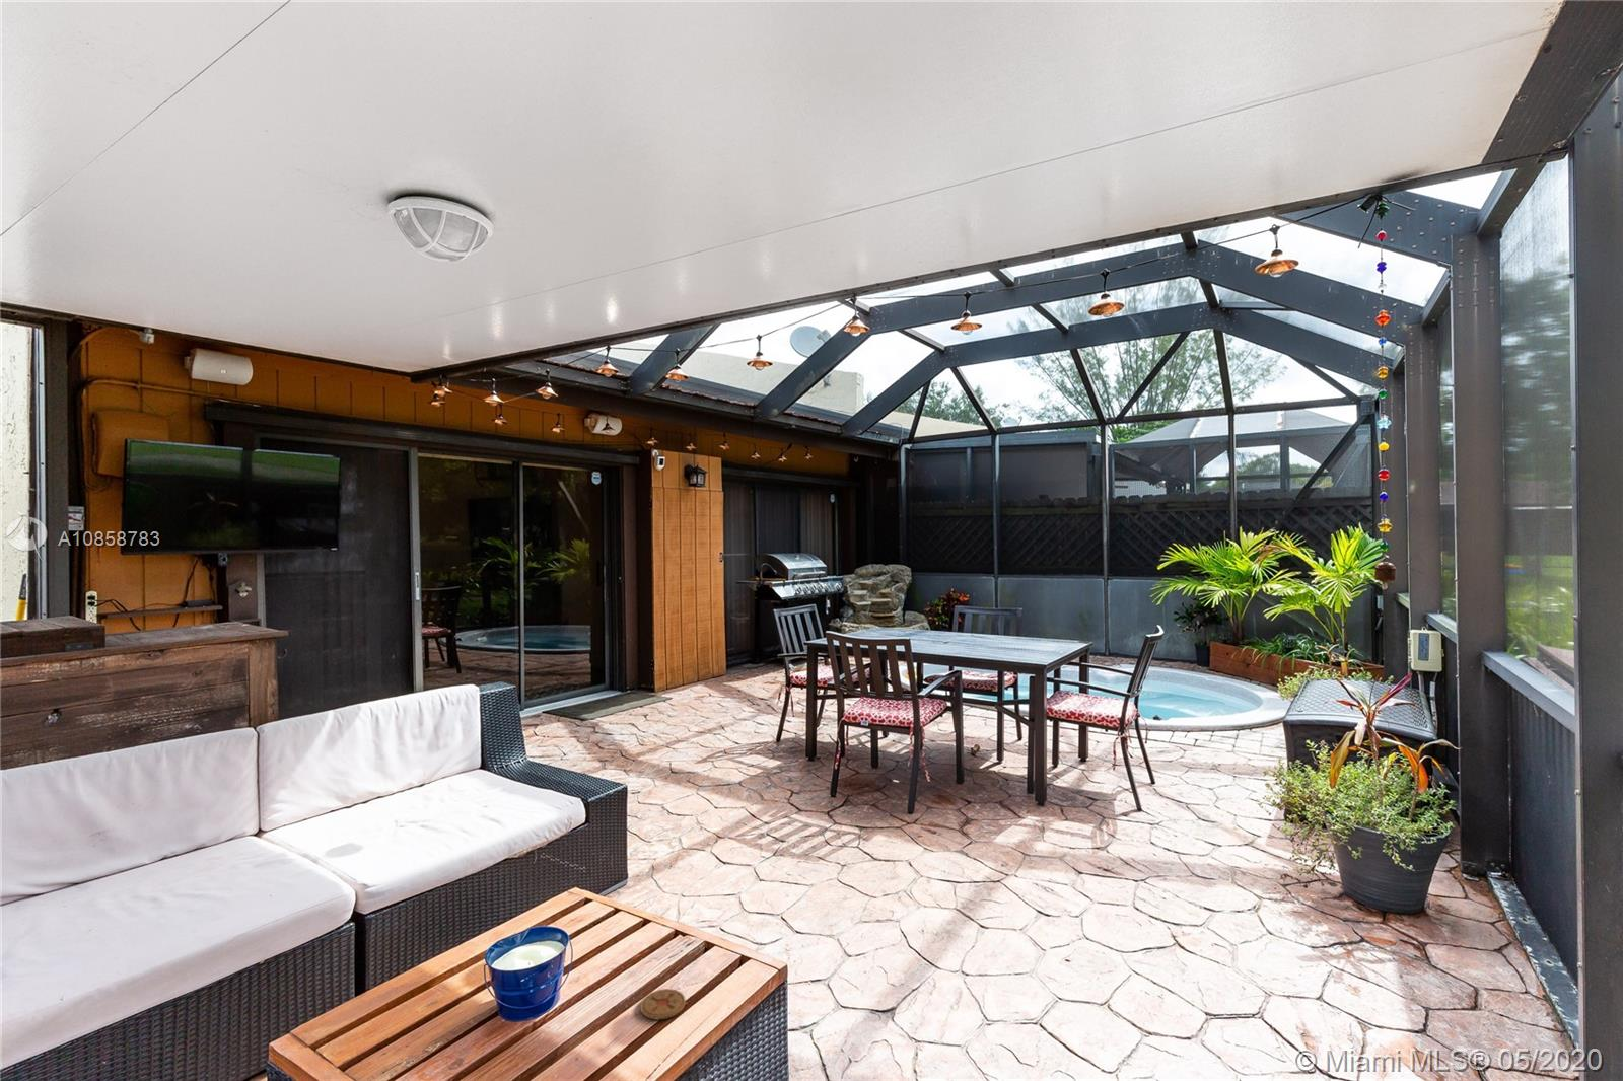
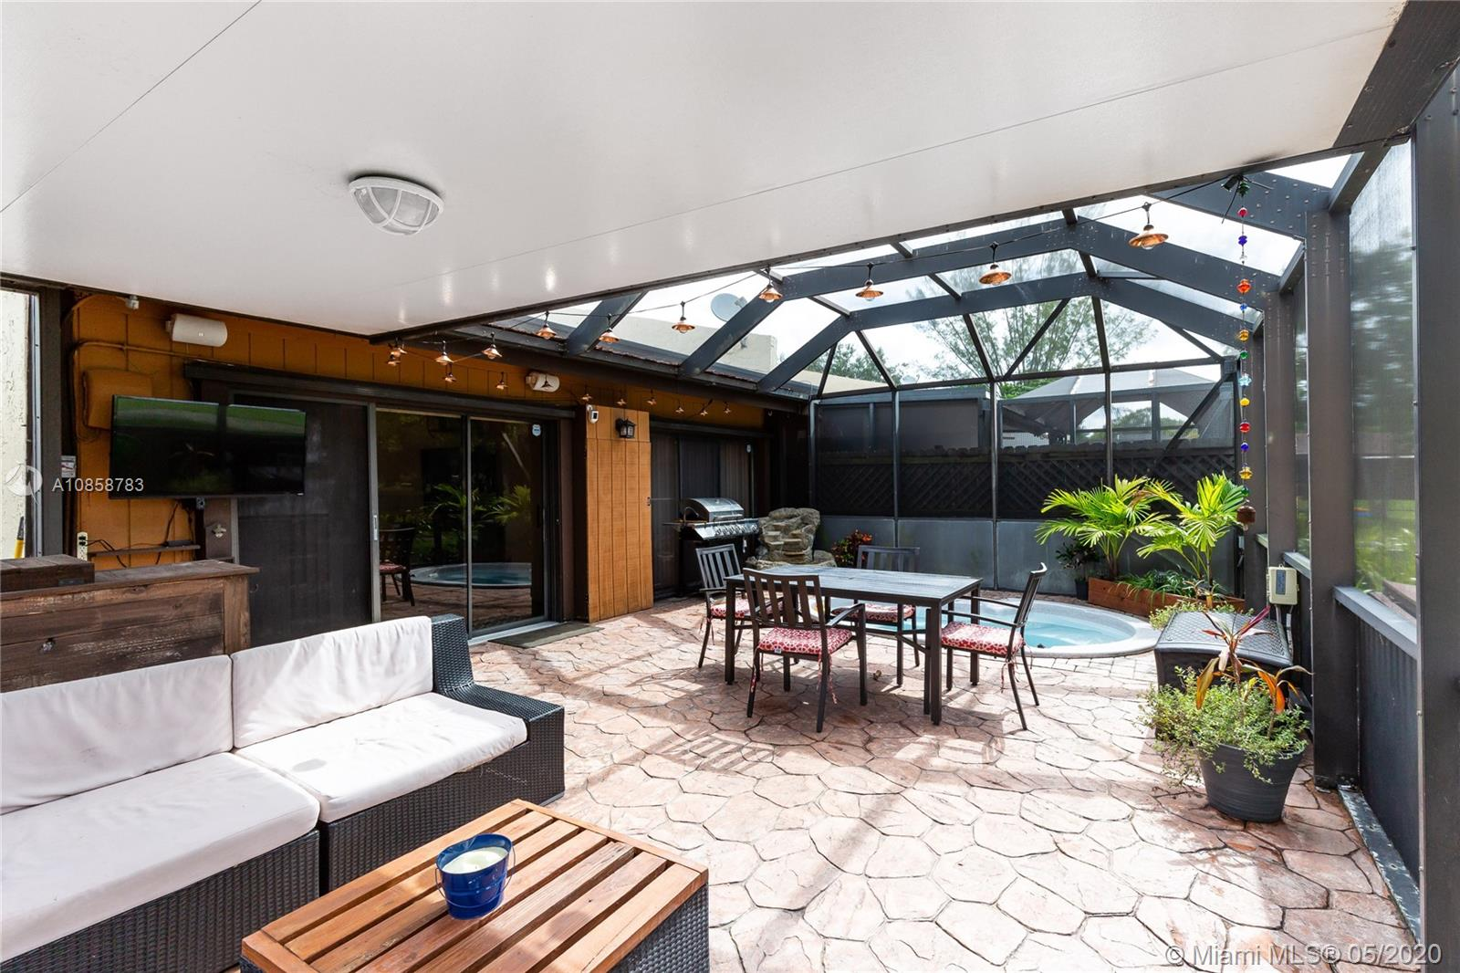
- coaster (662, 1003)
